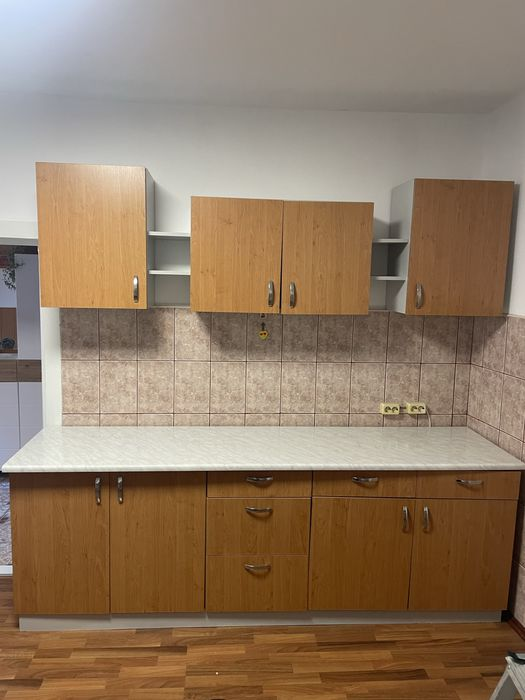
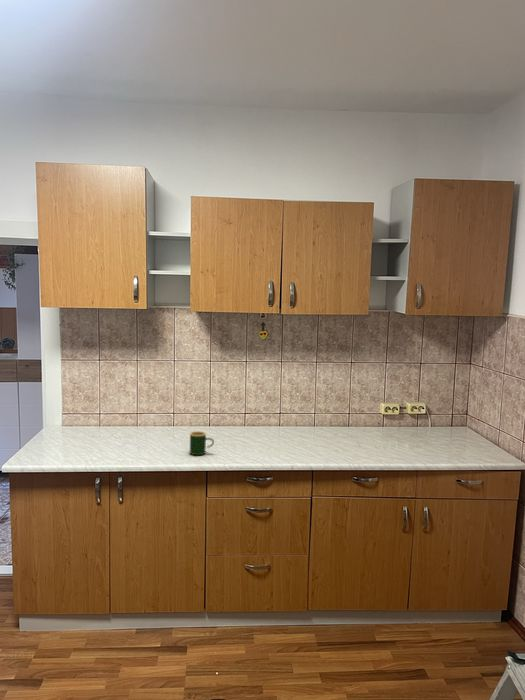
+ mug (201, 443)
